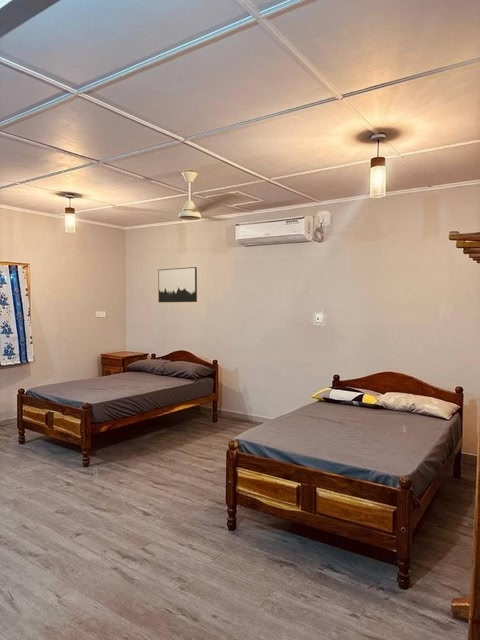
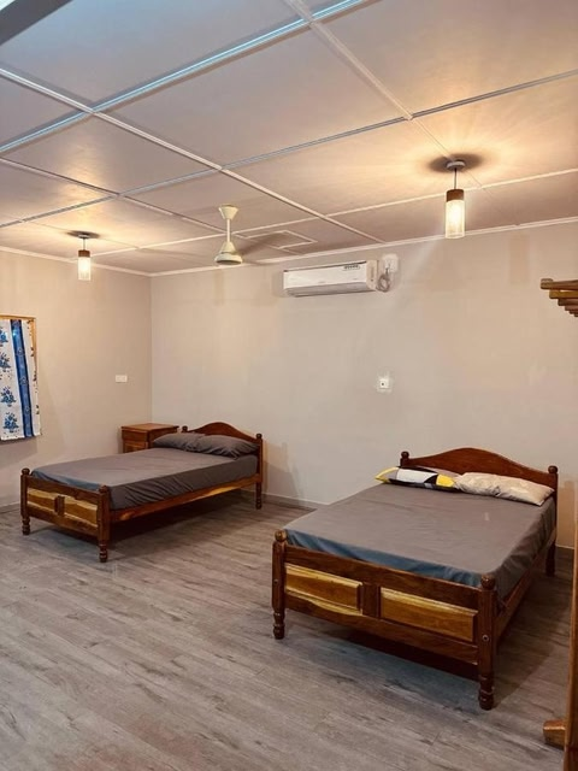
- wall art (177, 285)
